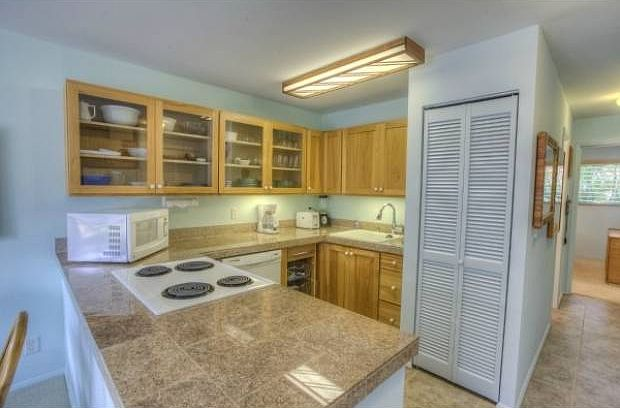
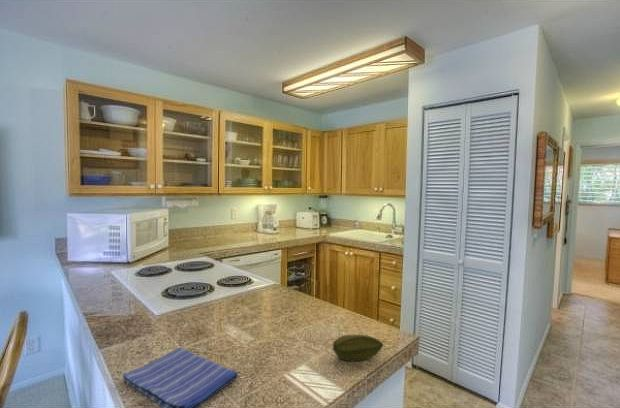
+ fruit (356, 347)
+ dish towel (181, 375)
